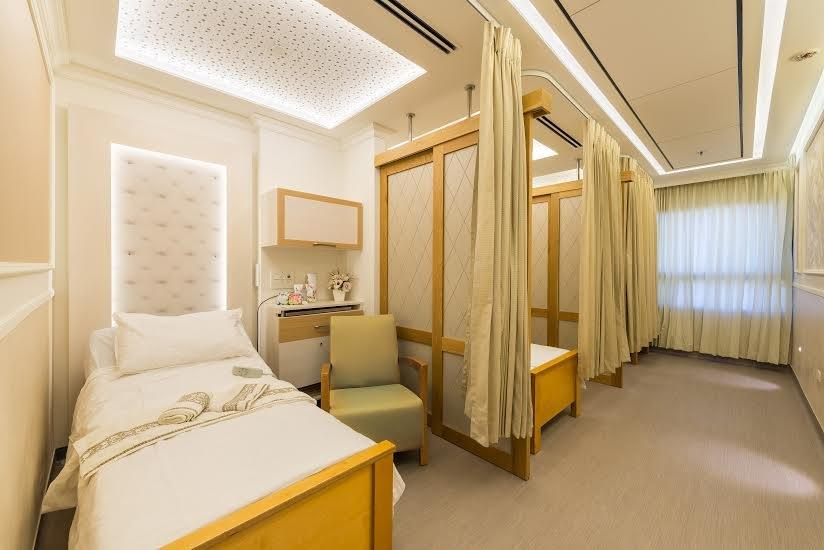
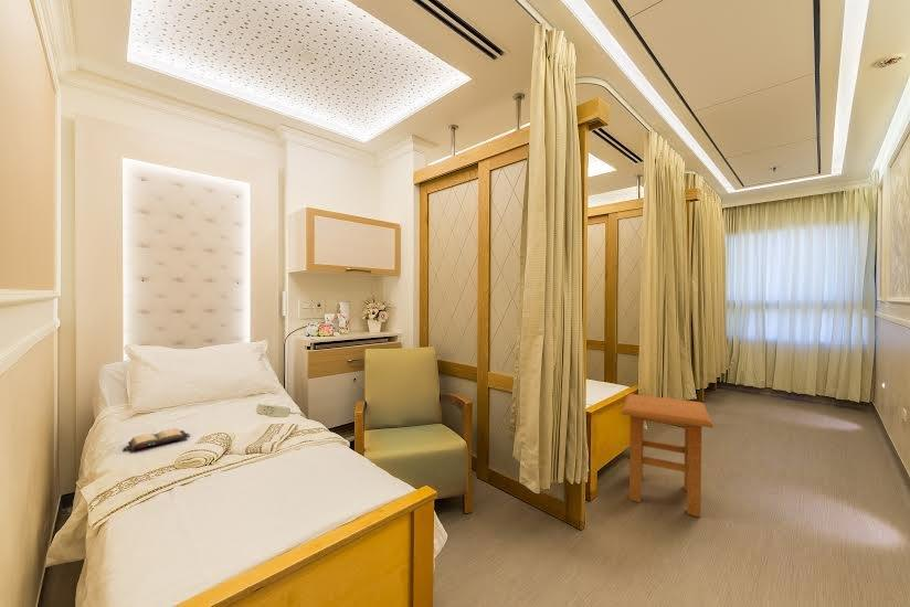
+ hardback book (158, 438)
+ side table (664, 449)
